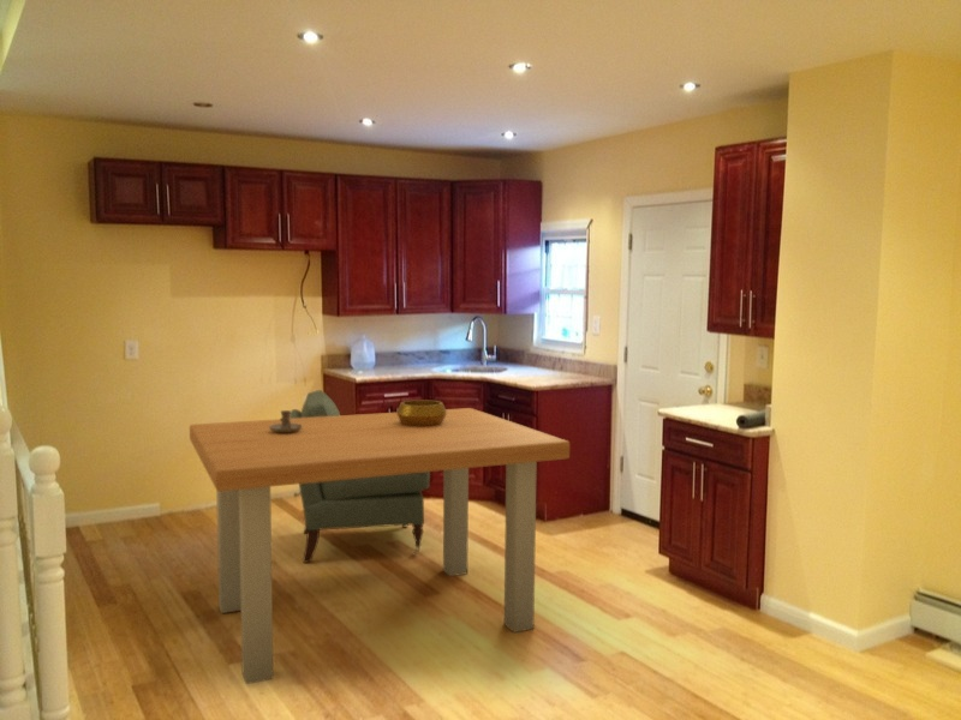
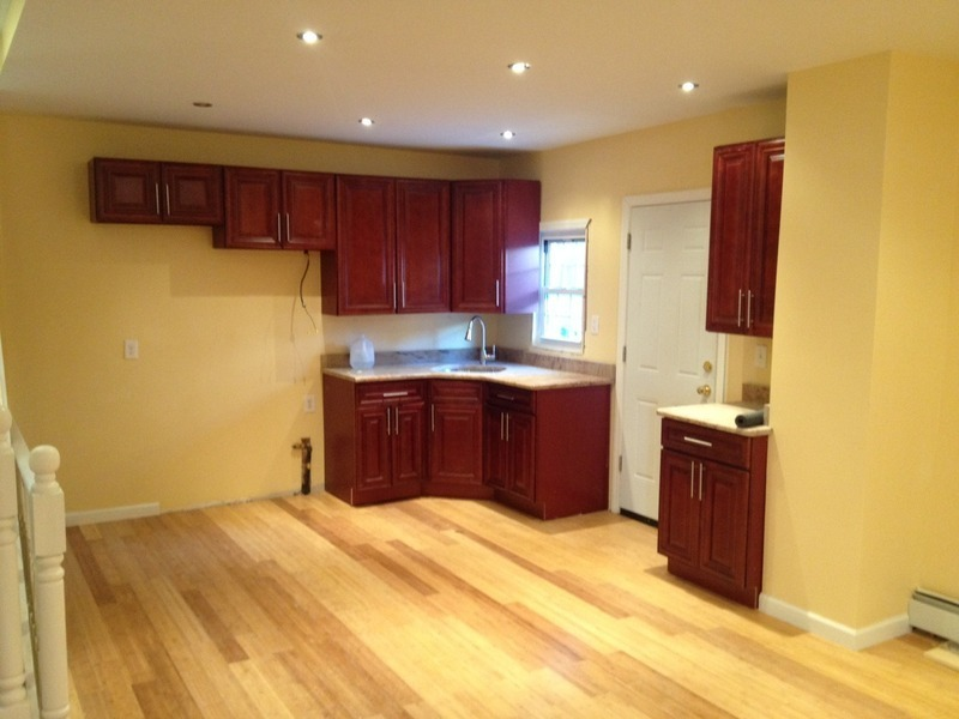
- candle holder (286, 421)
- chair (360, 478)
- decorative bowl (422, 413)
- dining table (371, 476)
